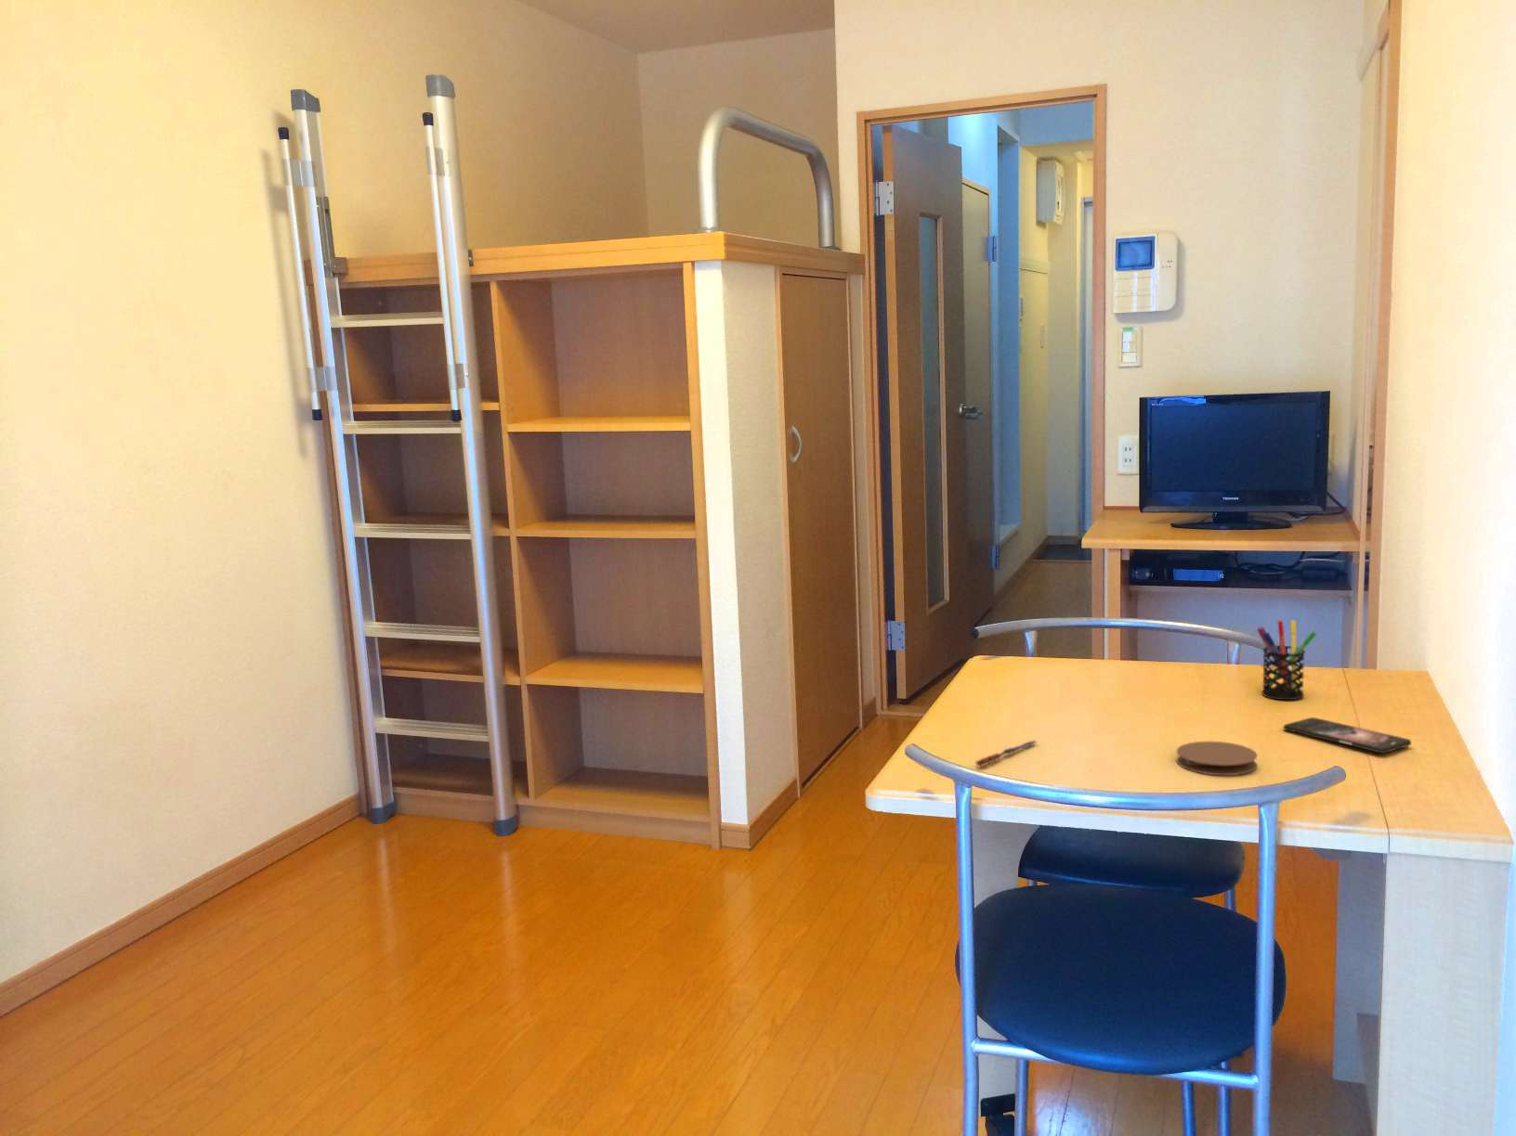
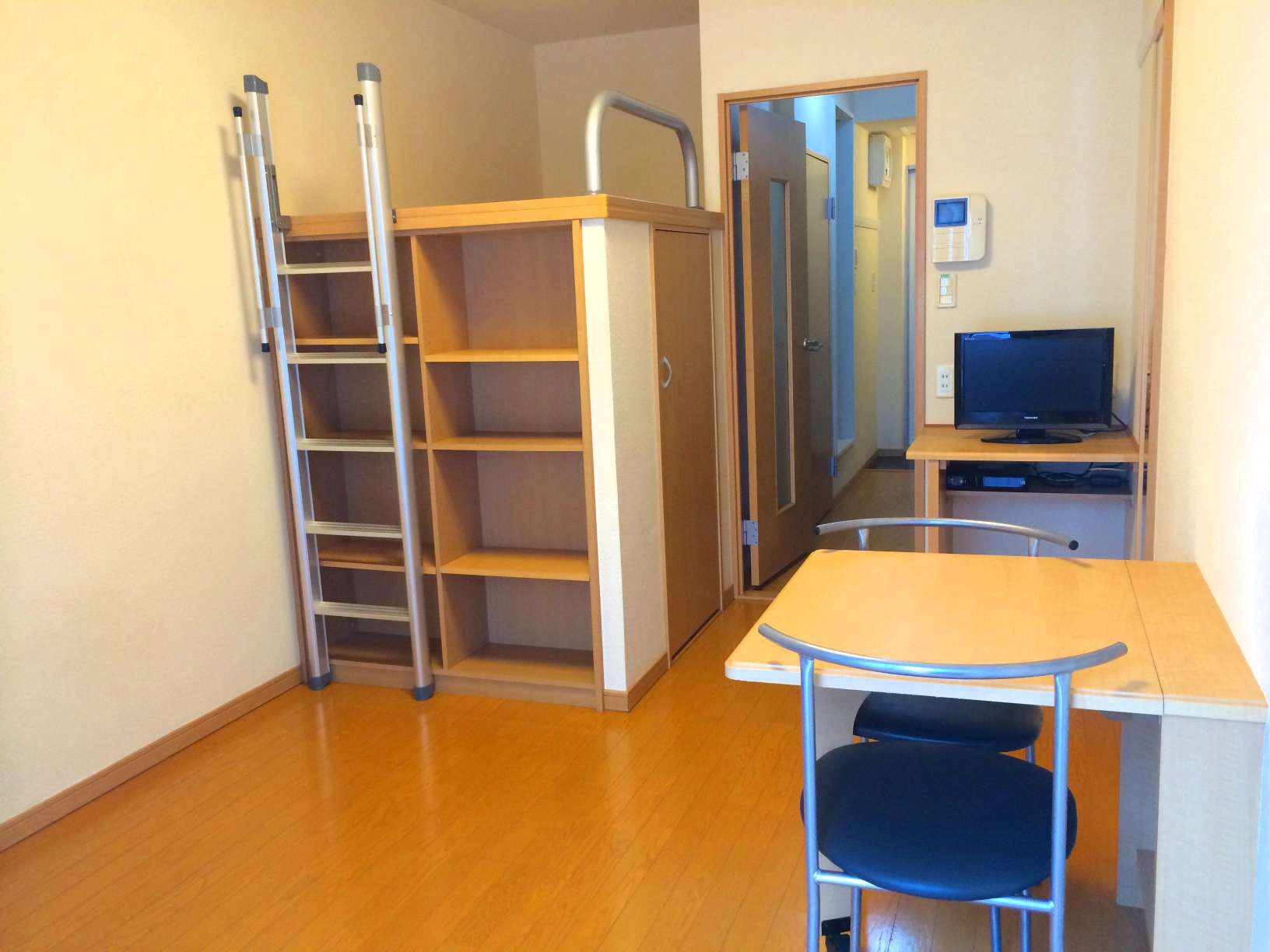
- pen holder (1288, 656)
- pen (1007, 751)
- smartphone (1345, 734)
- coaster (1216, 758)
